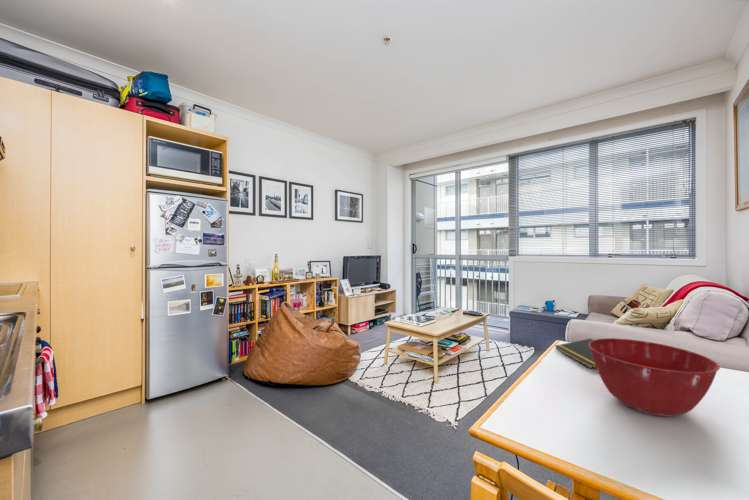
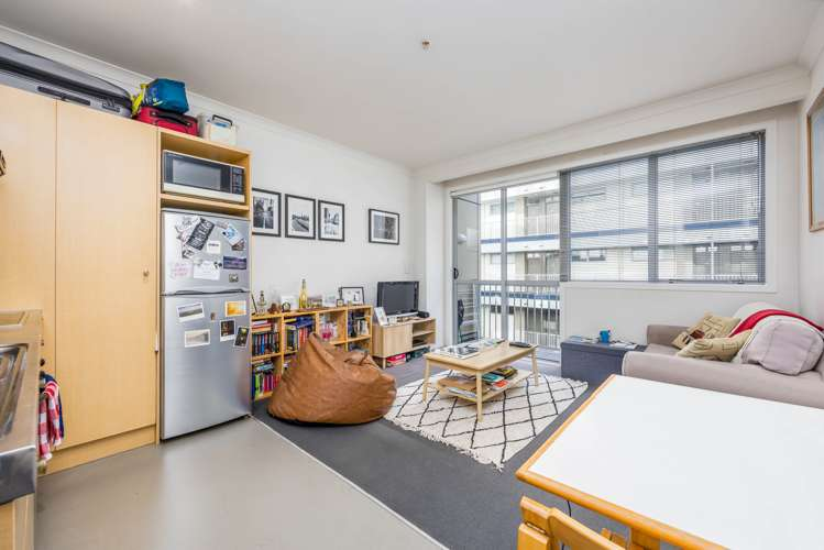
- notepad (590, 351)
- mixing bowl (647, 378)
